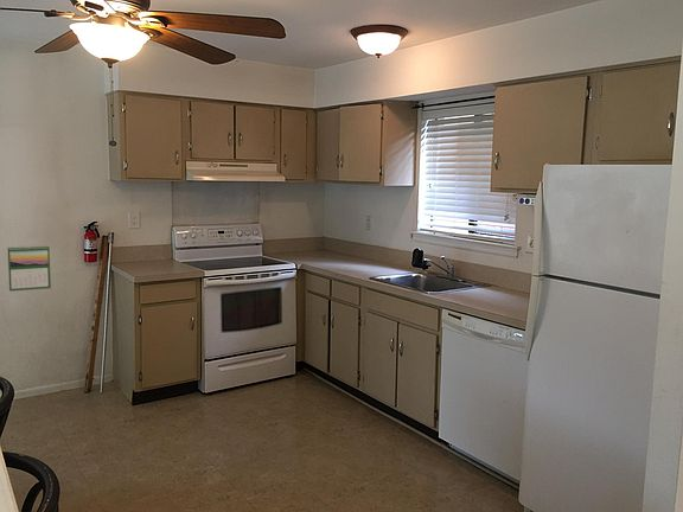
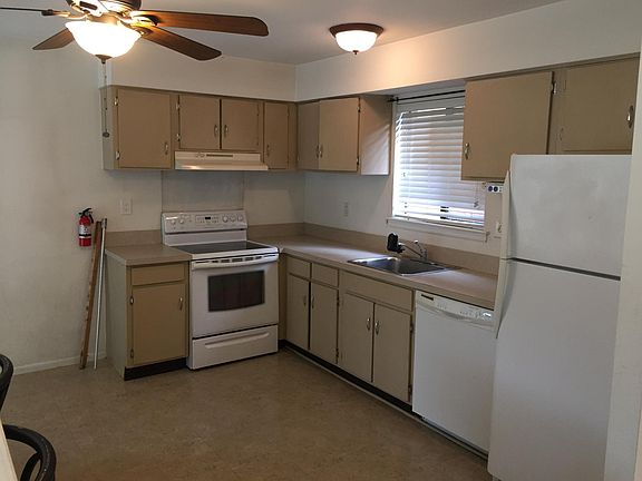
- calendar (28, 267)
